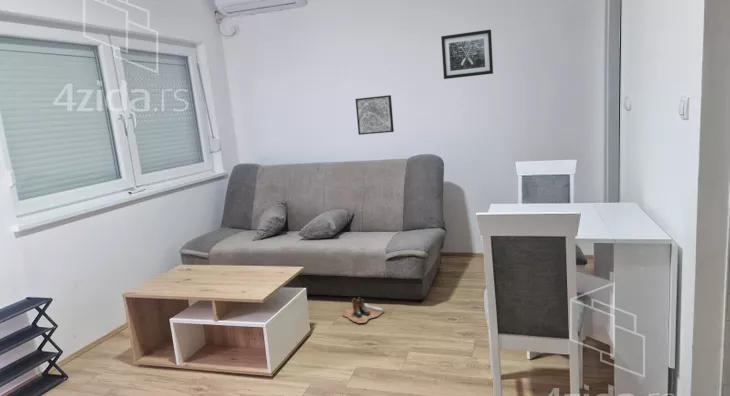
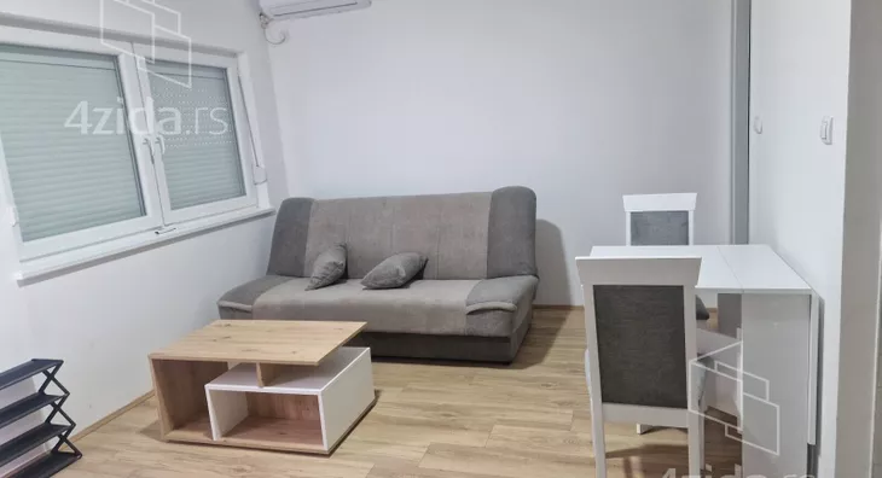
- wall art (374, 115)
- boots (361, 307)
- wall art (467, 54)
